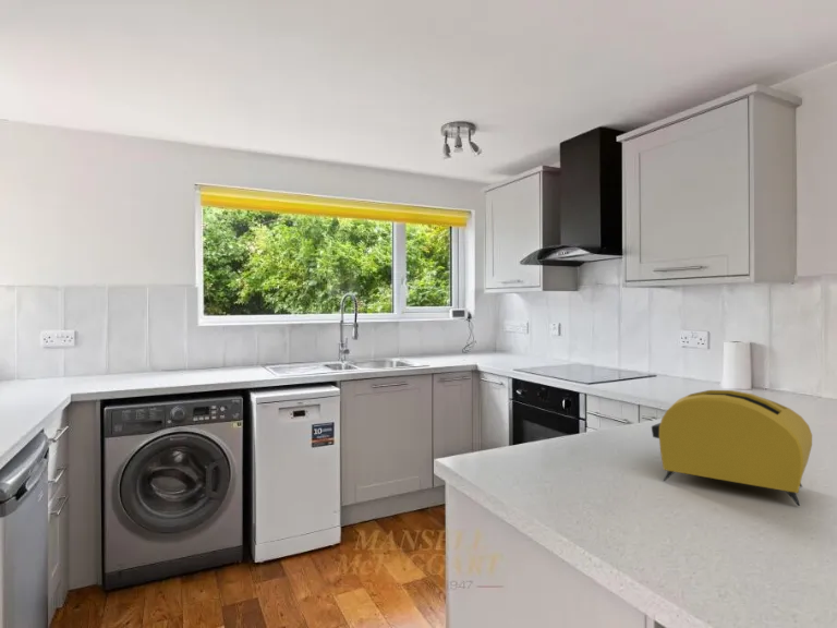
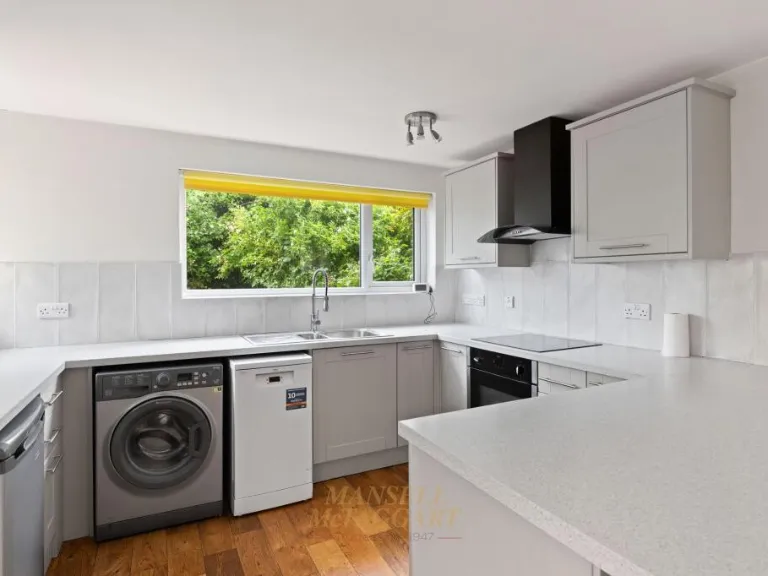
- toaster (727, 435)
